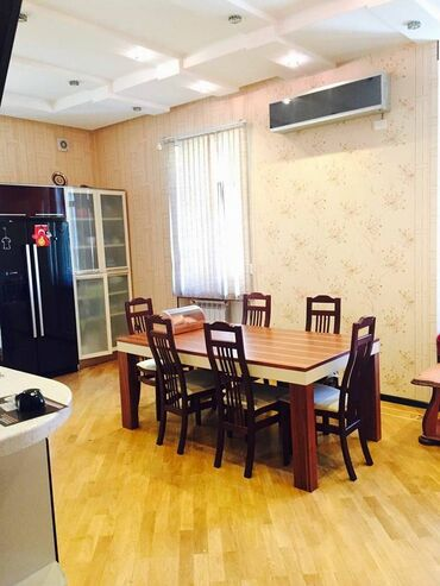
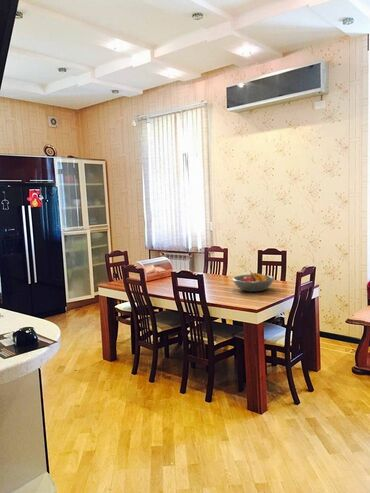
+ fruit bowl (253, 282)
